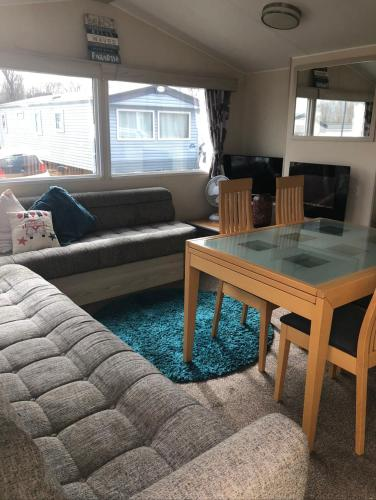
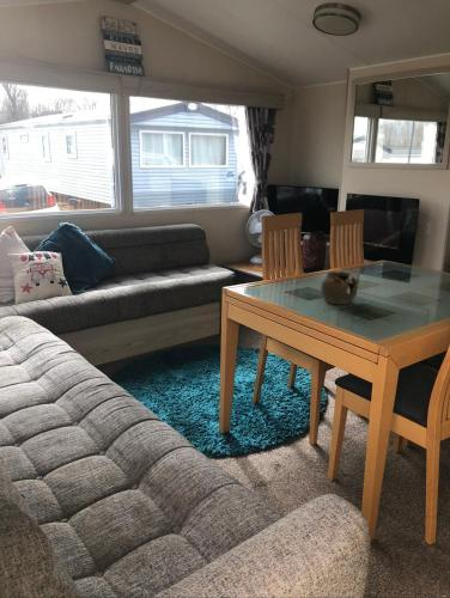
+ teapot (340, 287)
